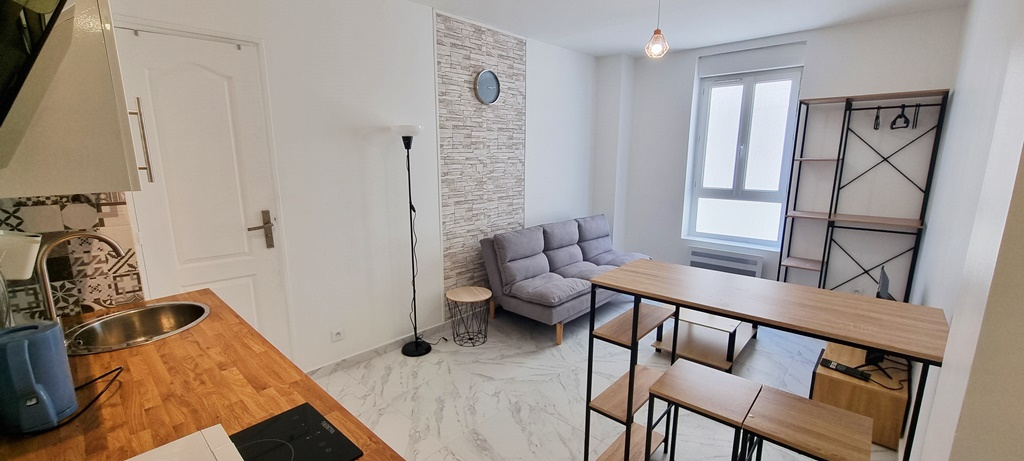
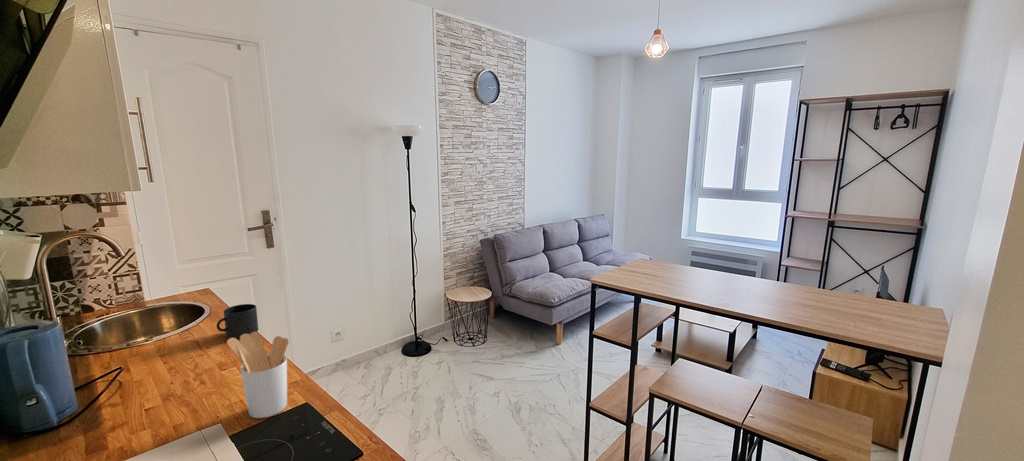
+ mug (237, 321)
+ utensil holder (259, 371)
